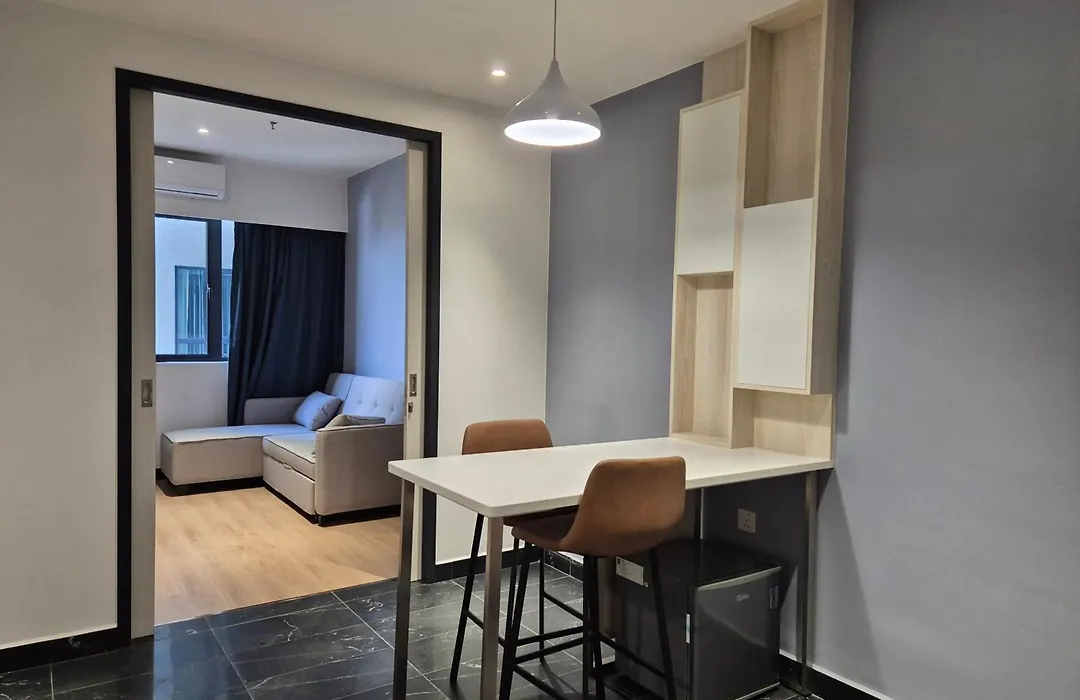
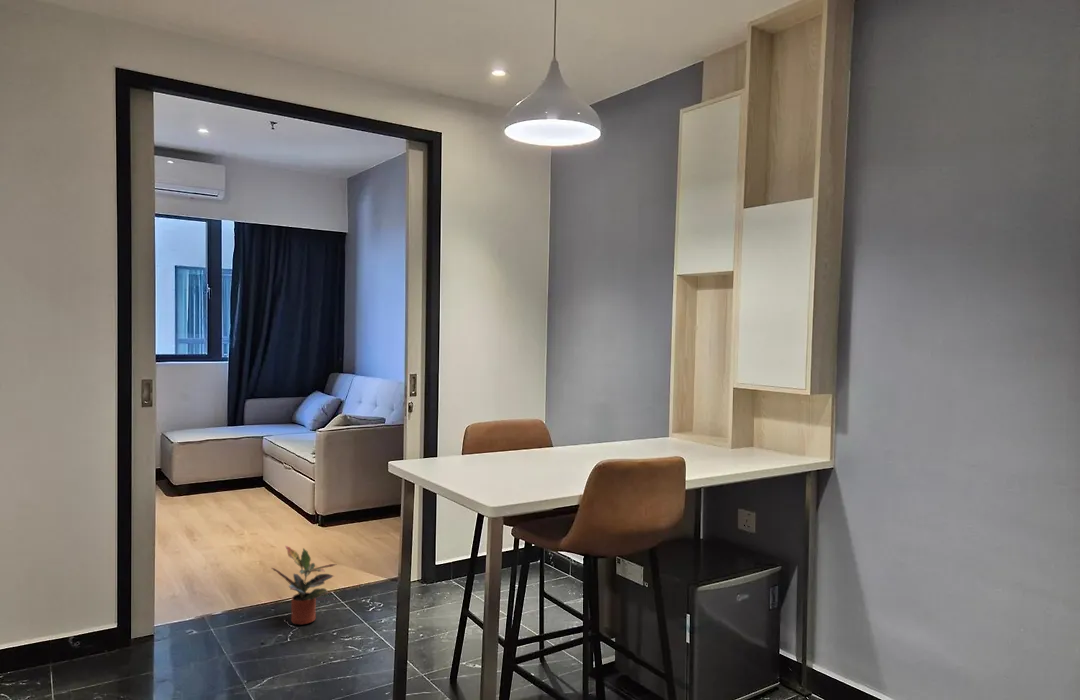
+ potted plant (307, 585)
